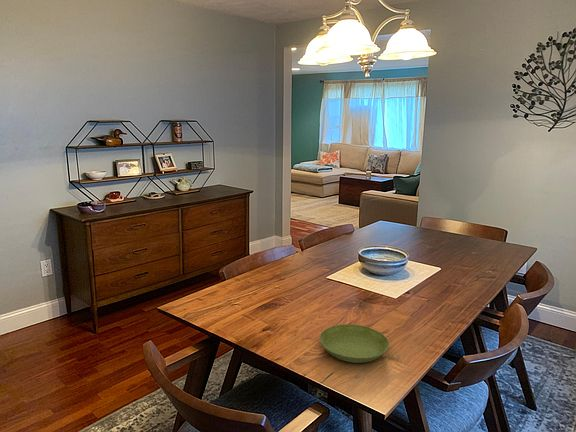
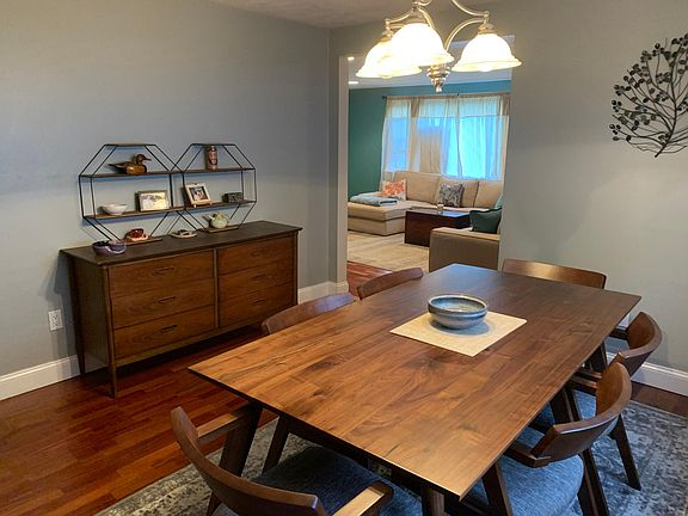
- saucer (353, 344)
